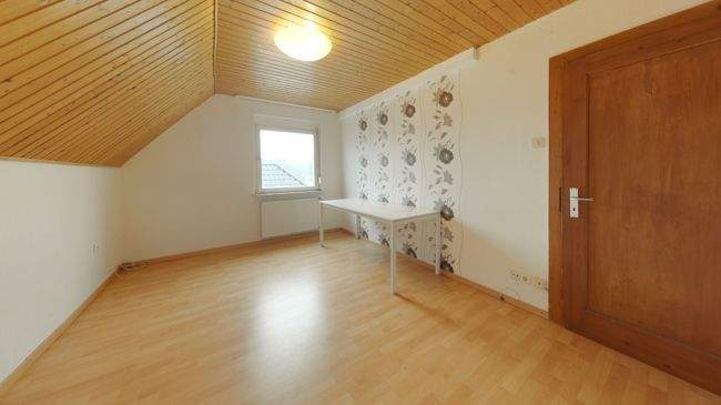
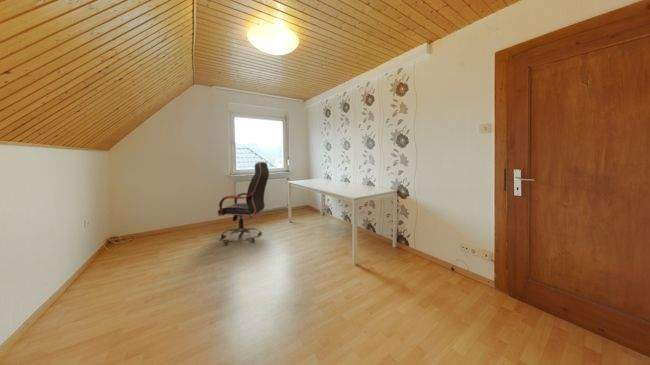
+ office chair (242, 198)
